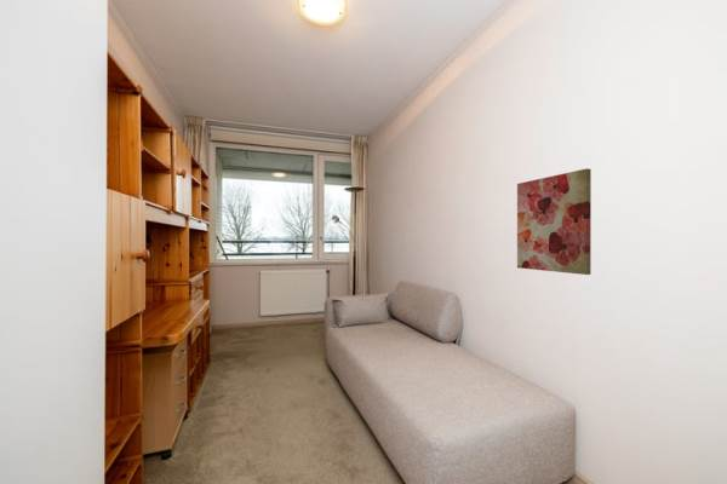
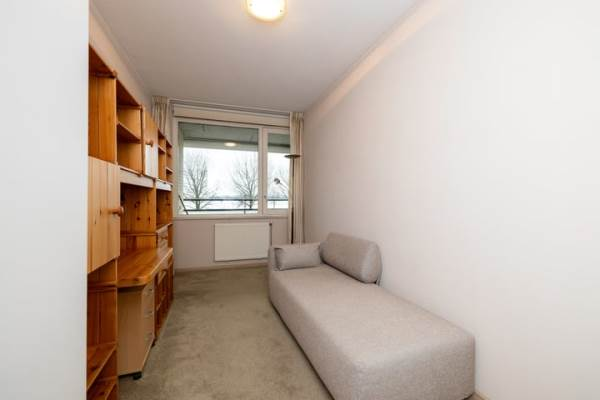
- wall art (549, 224)
